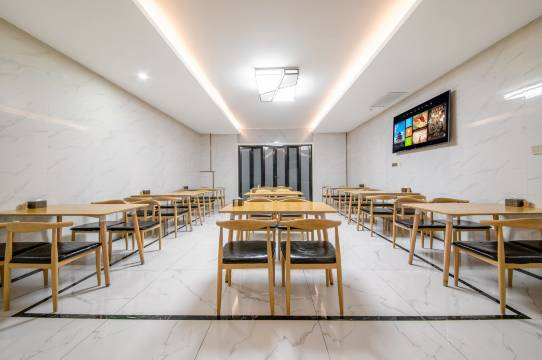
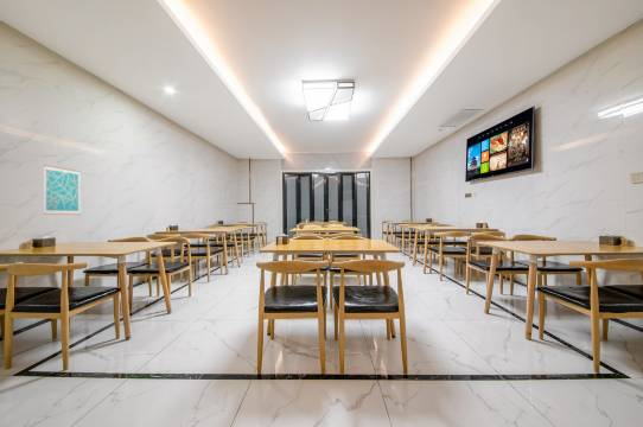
+ wall art (63, 191)
